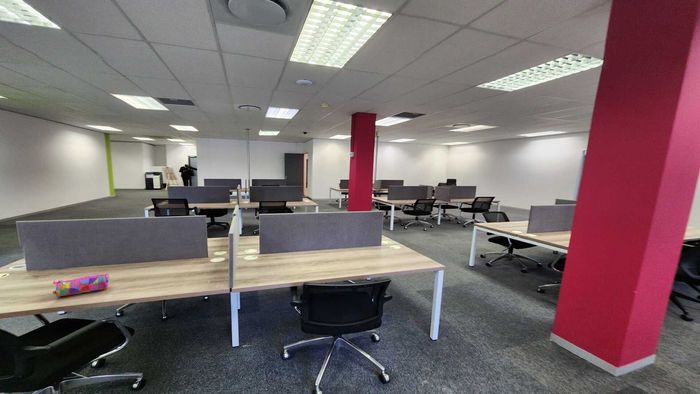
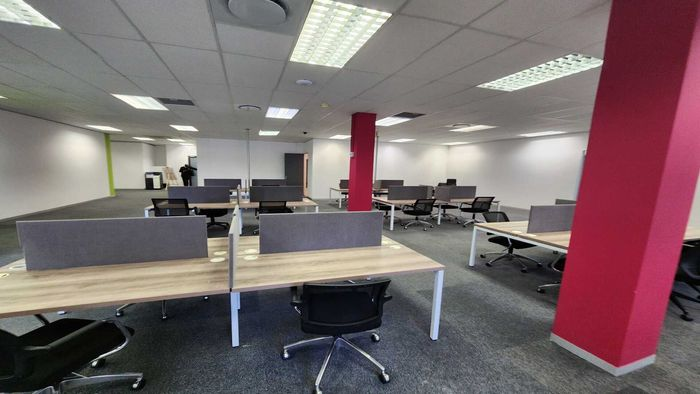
- pencil case (82, 284)
